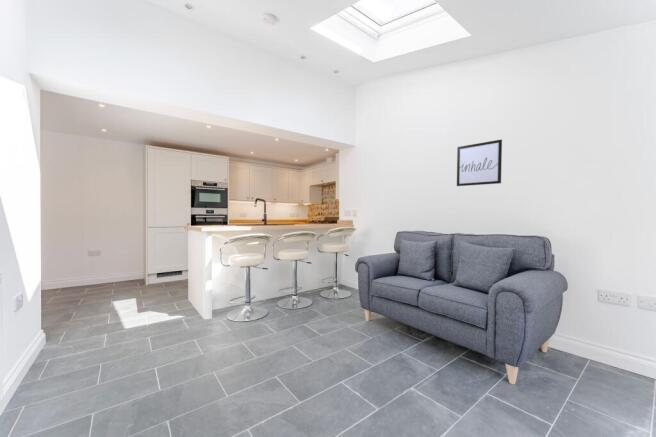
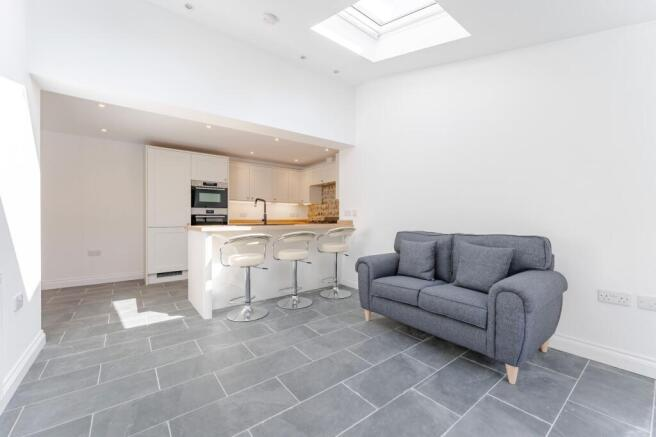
- wall art (478, 164)
